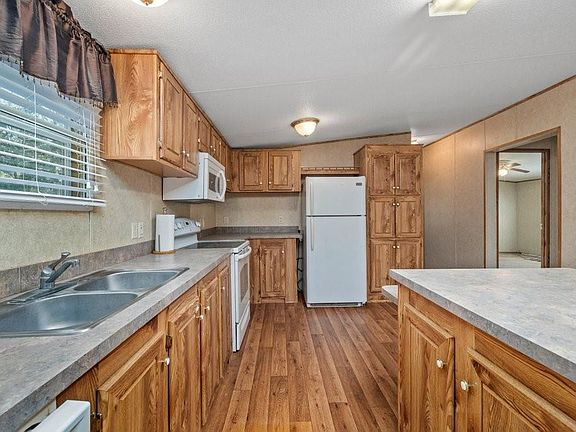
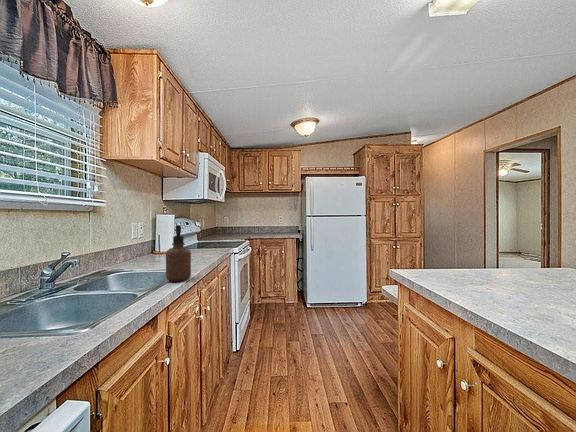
+ soap dispenser (178, 252)
